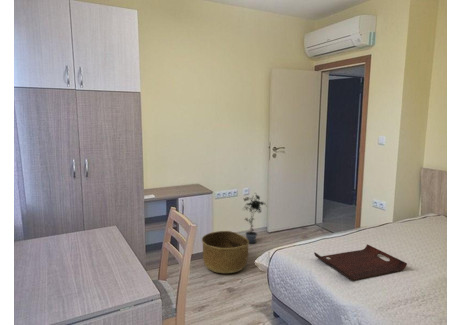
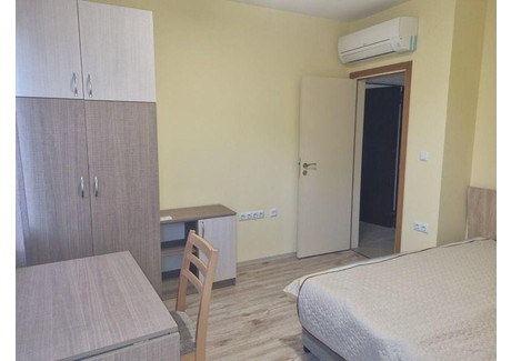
- potted plant (252, 218)
- basket (224, 252)
- serving tray (358, 260)
